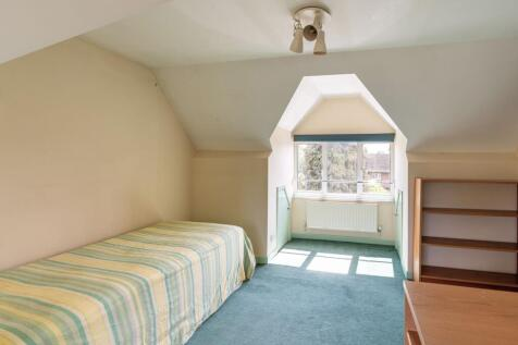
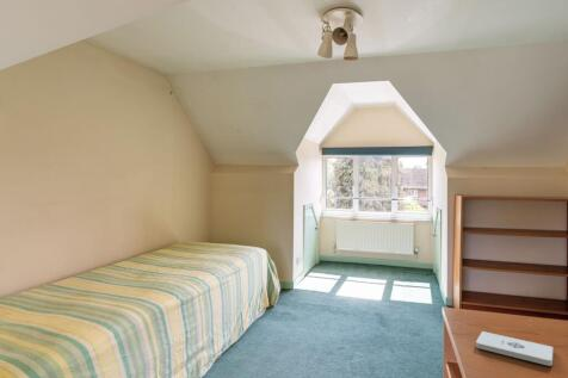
+ notepad (513, 347)
